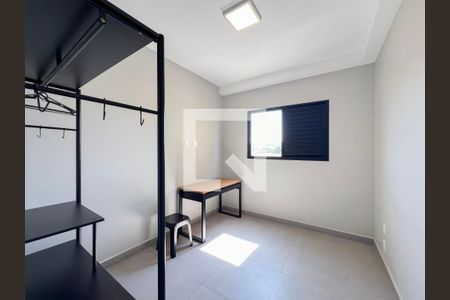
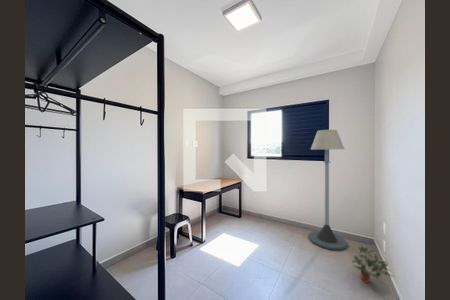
+ potted plant (371, 266)
+ floor lamp (326, 185)
